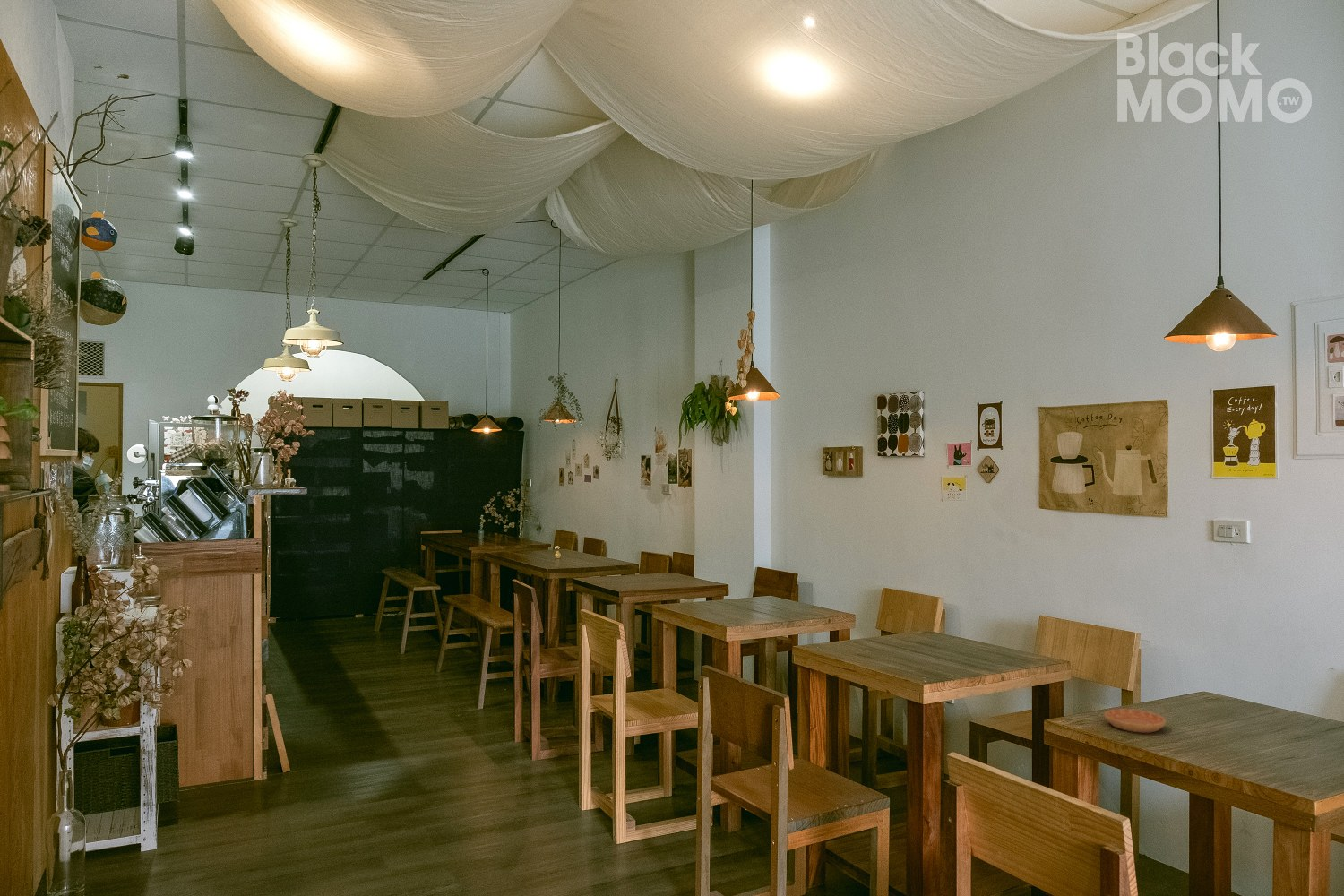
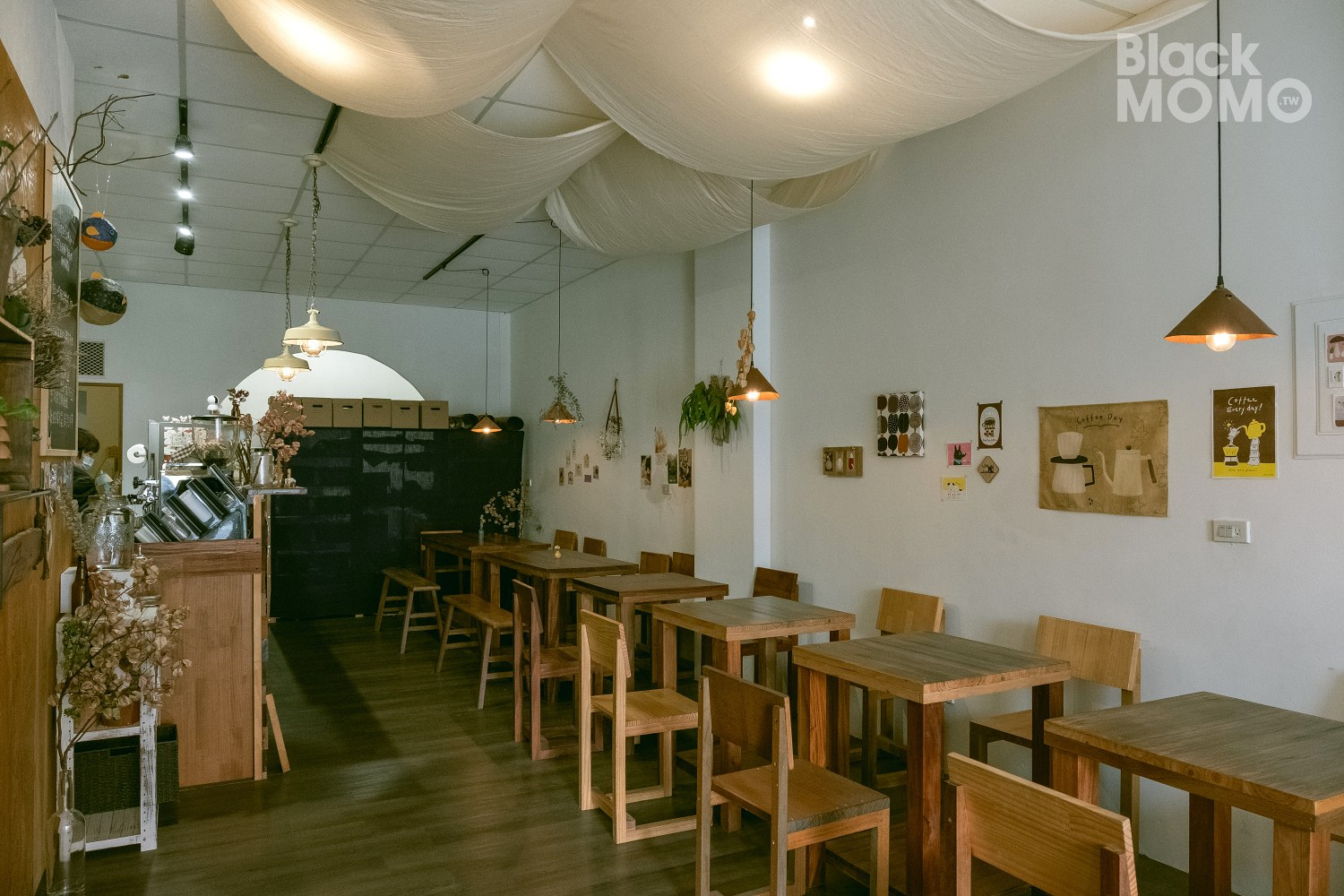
- saucer (1134, 720)
